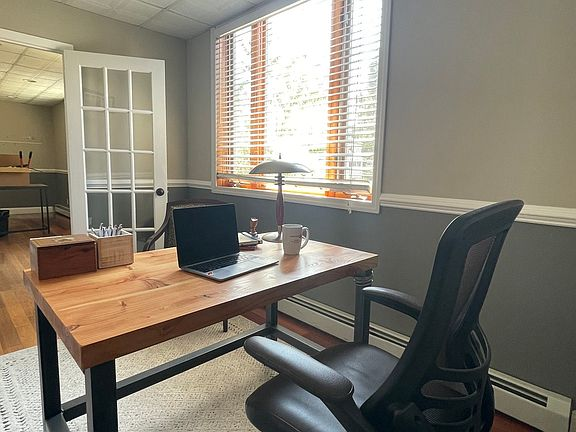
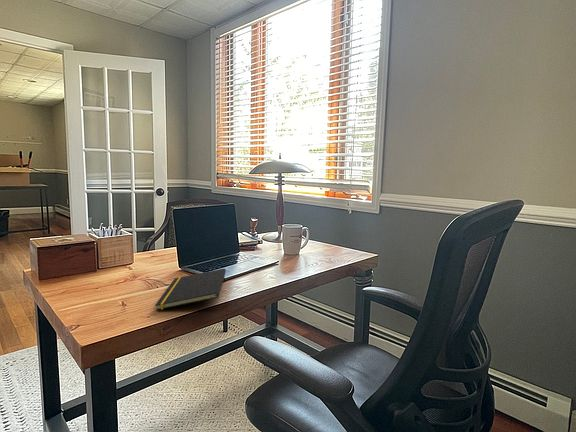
+ notepad (194, 287)
